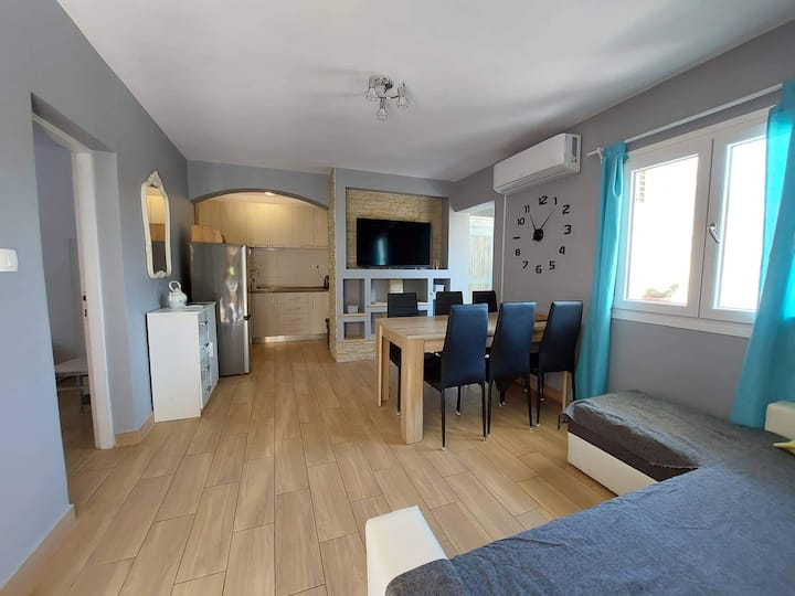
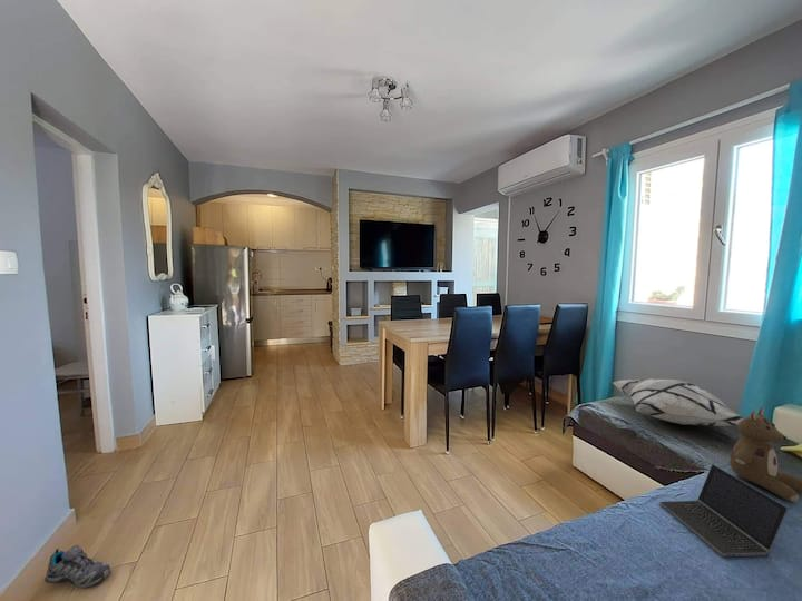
+ decorative pillow (671, 400)
+ shoe (76, 562)
+ laptop computer (716, 505)
+ stuffed bear (769, 449)
